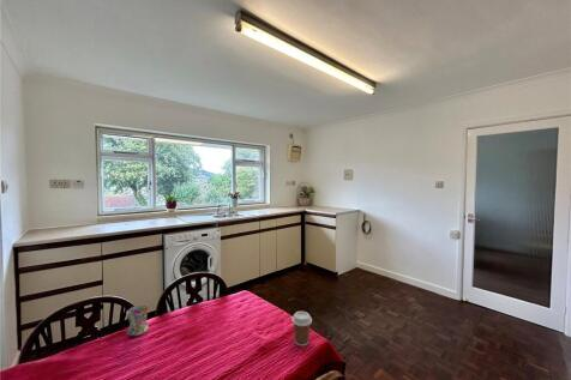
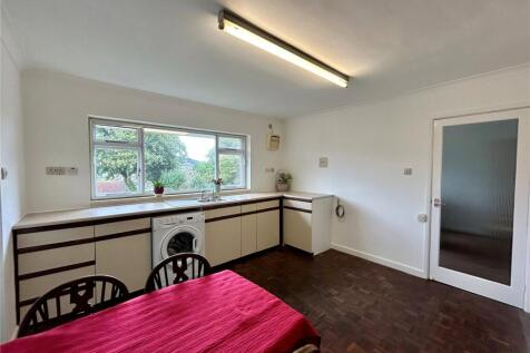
- coffee cup (301, 327)
- mug (137, 321)
